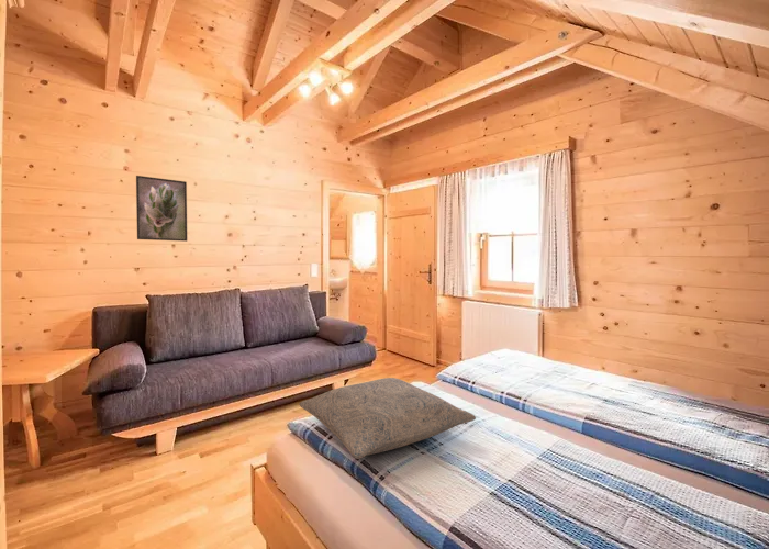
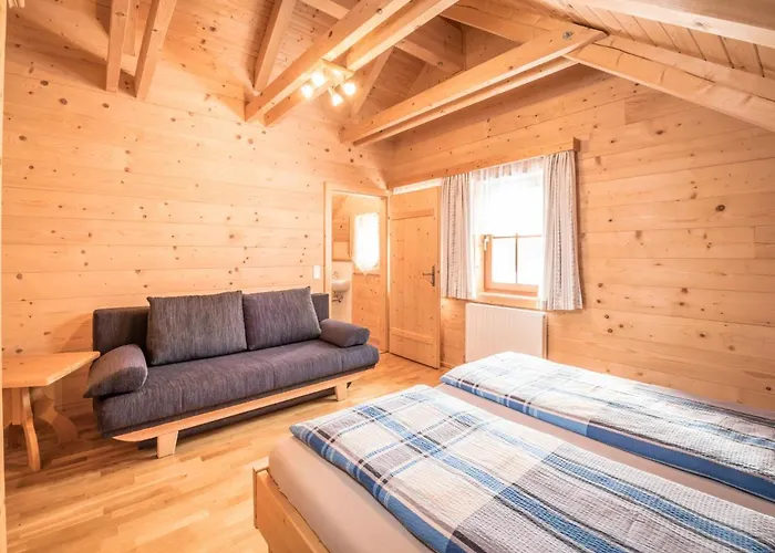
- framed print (163, 209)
- pillow (382, 411)
